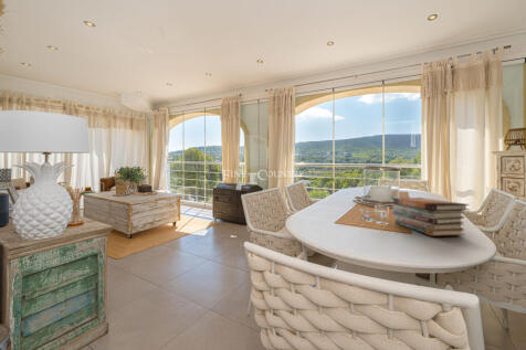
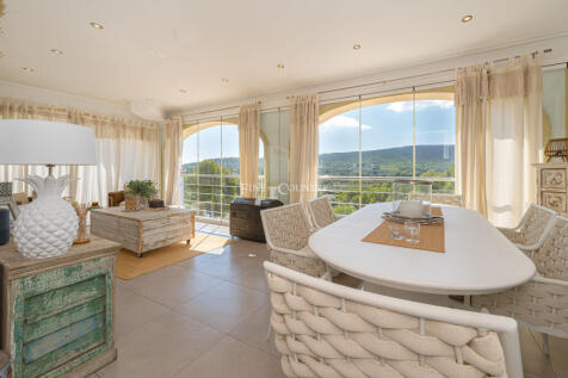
- book stack (425, 214)
